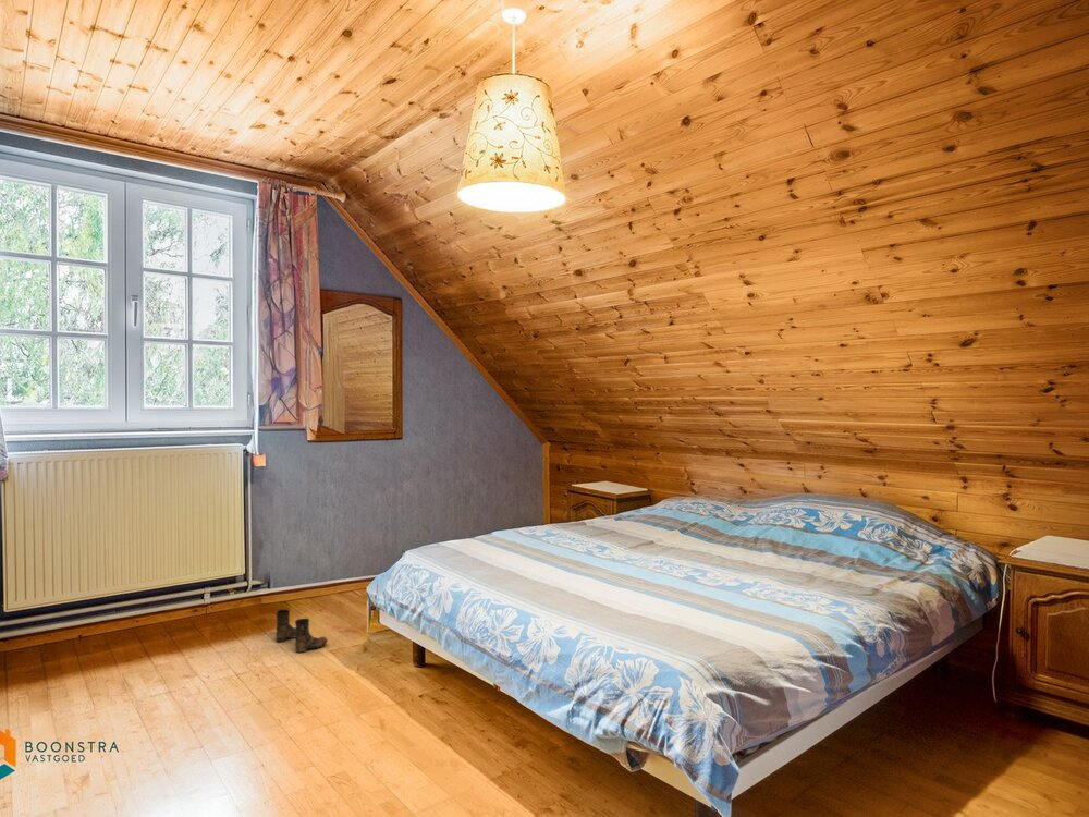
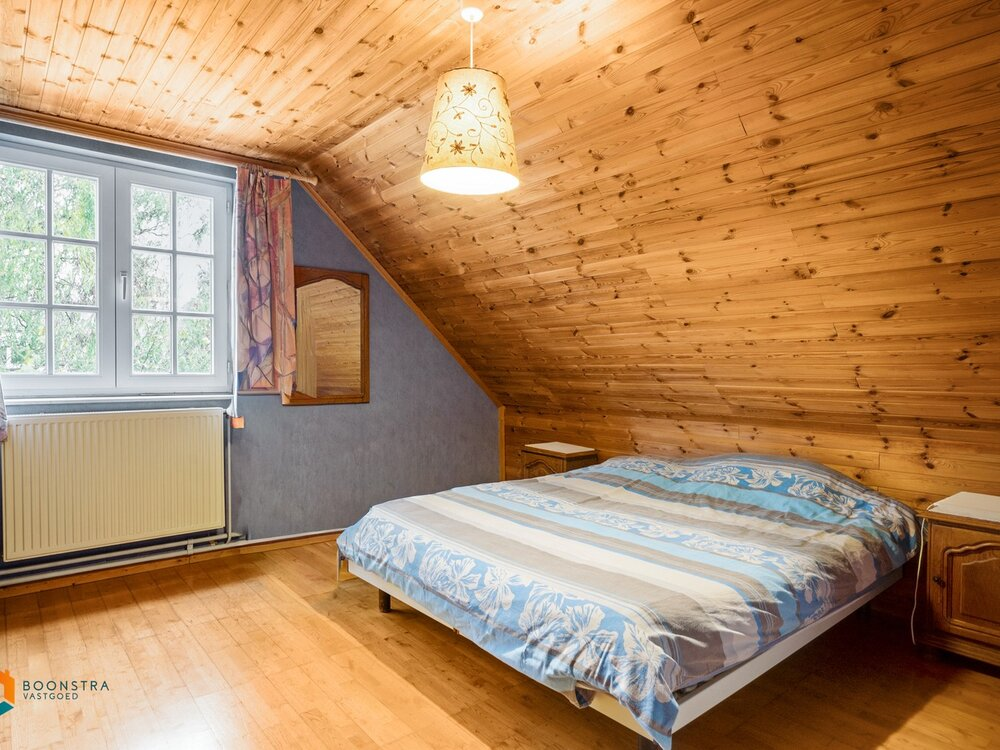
- boots (301, 627)
